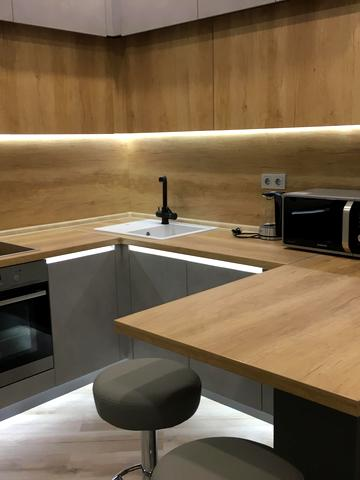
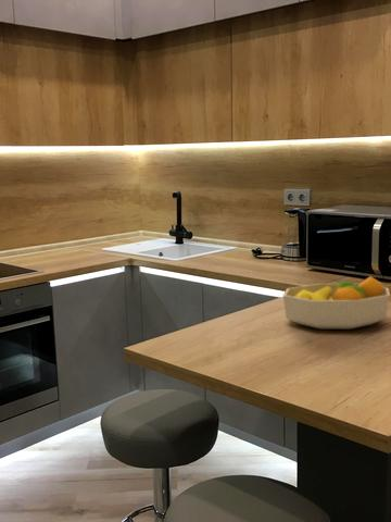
+ fruit bowl (336, 299)
